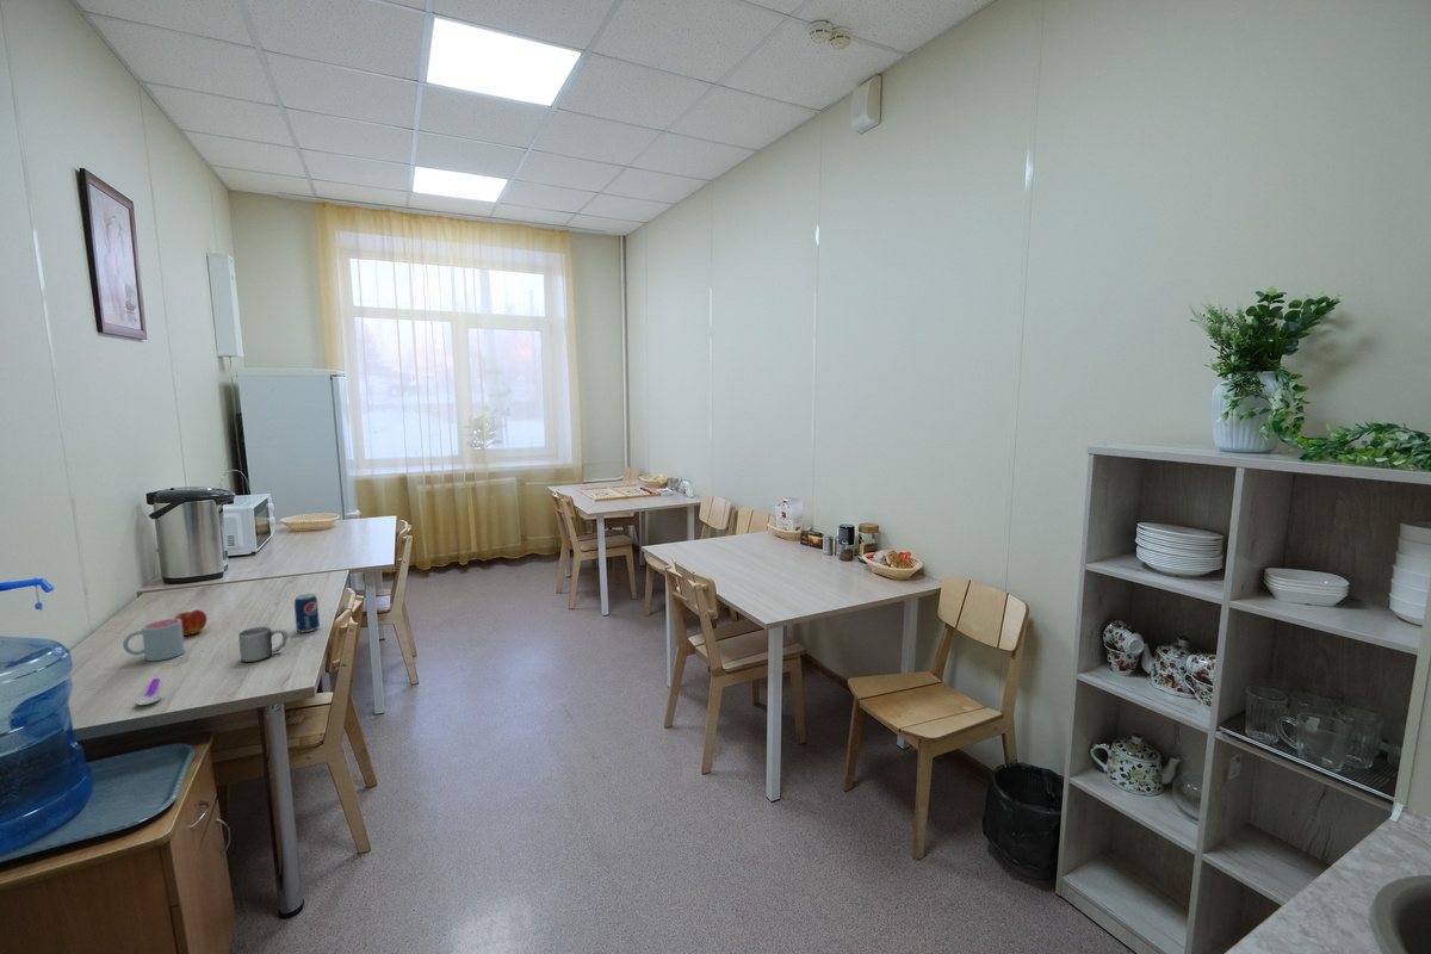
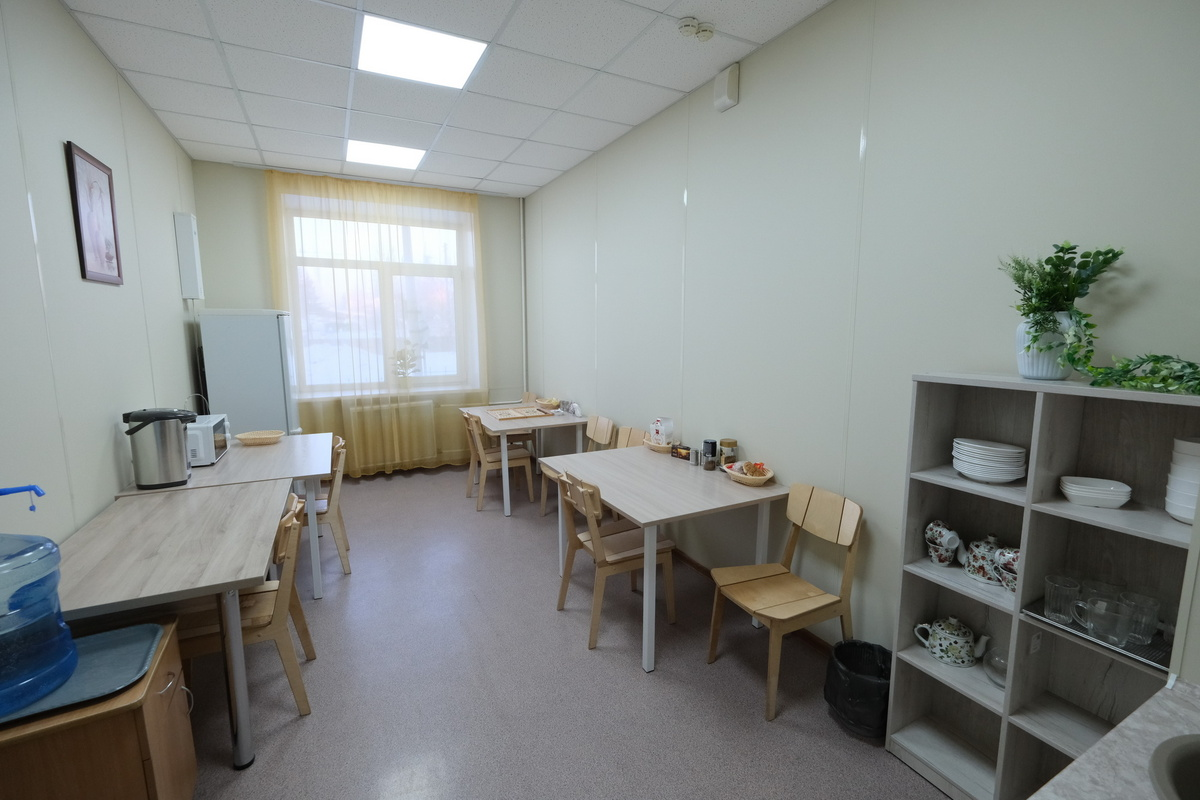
- mug (153, 640)
- beverage can (306, 612)
- apple (190, 621)
- mug (264, 642)
- spoon (151, 690)
